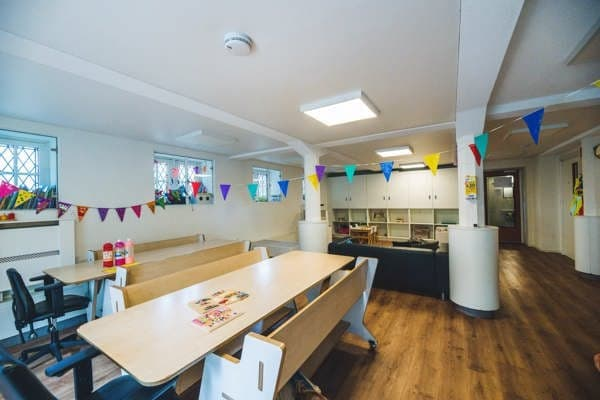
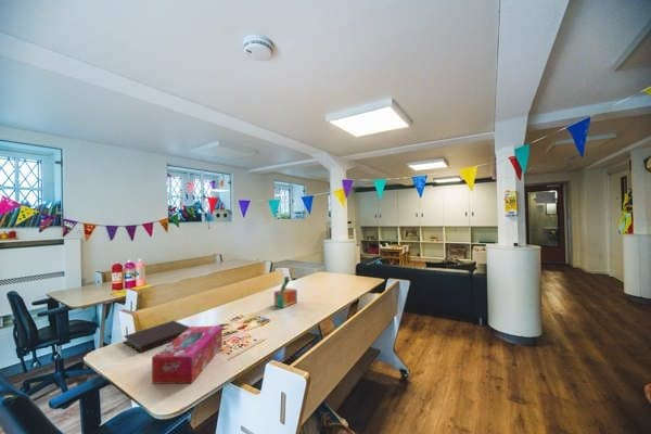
+ tissue box (191, 350)
+ puzzle box (285, 290)
+ notebook (158, 334)
